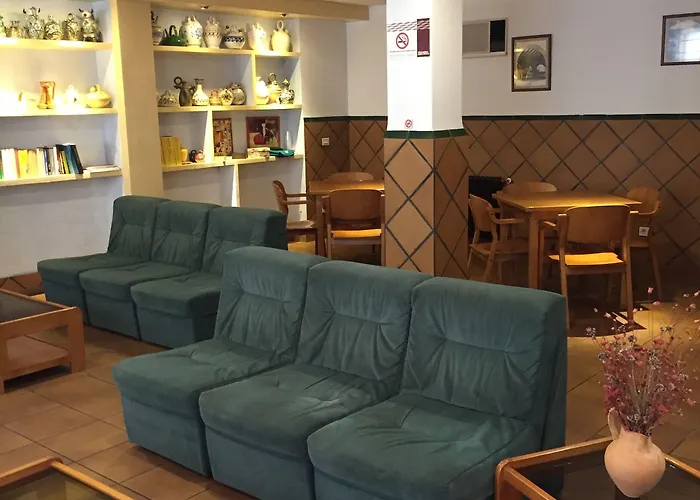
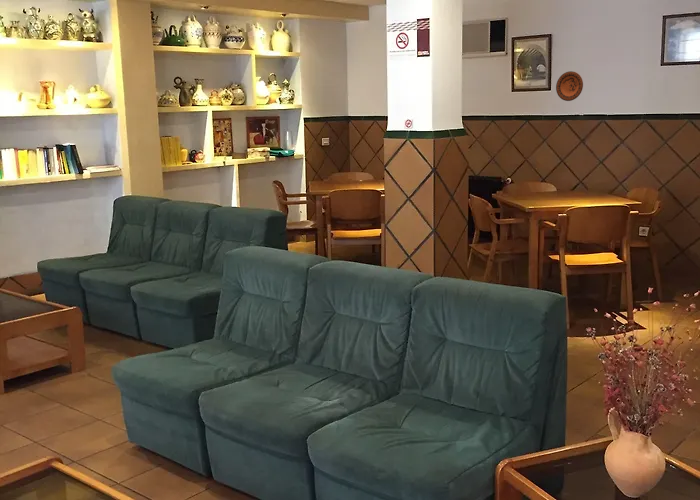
+ decorative plate (569, 86)
